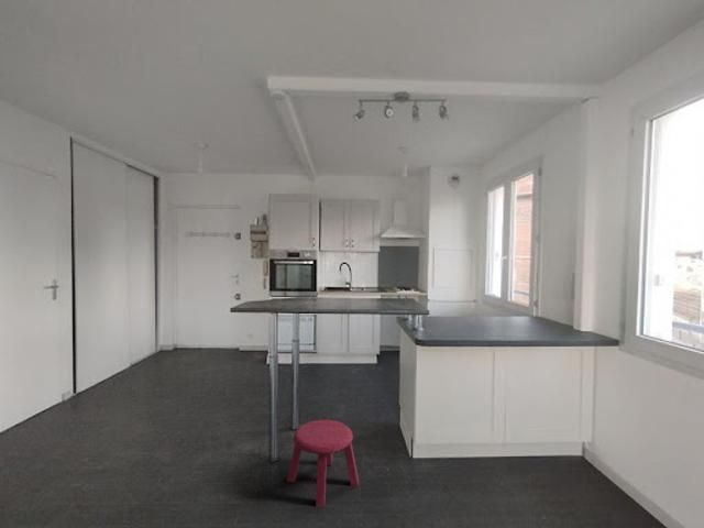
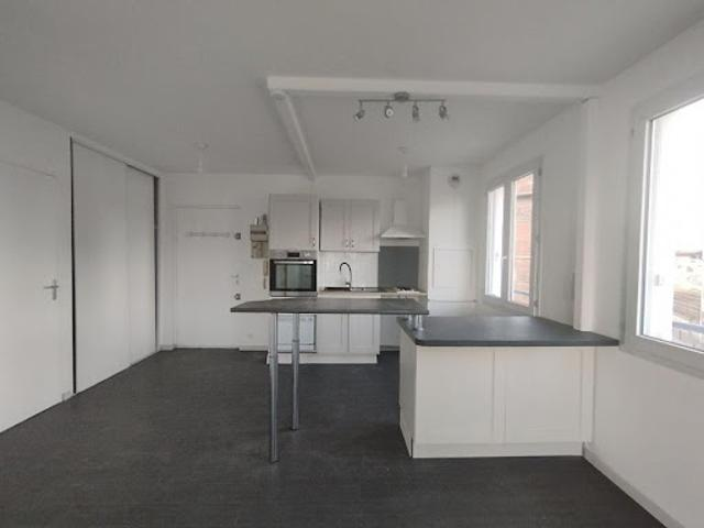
- stool (322, 457)
